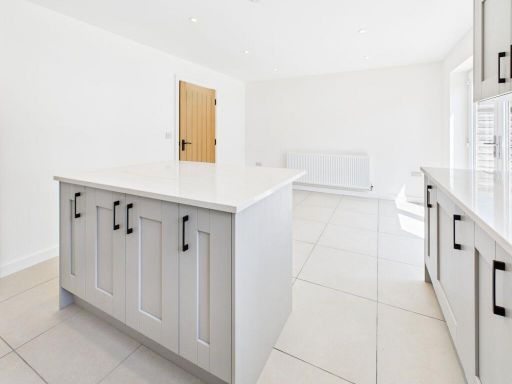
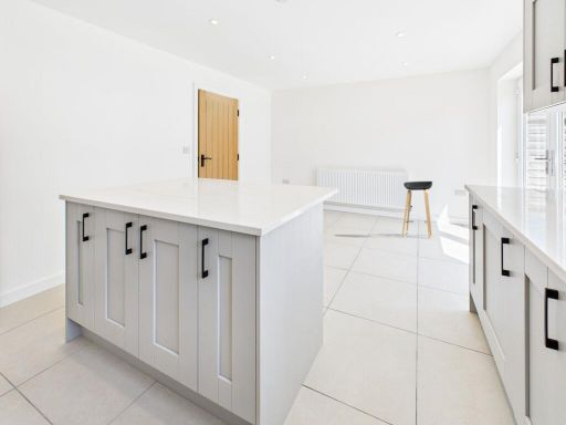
+ stool (409, 208)
